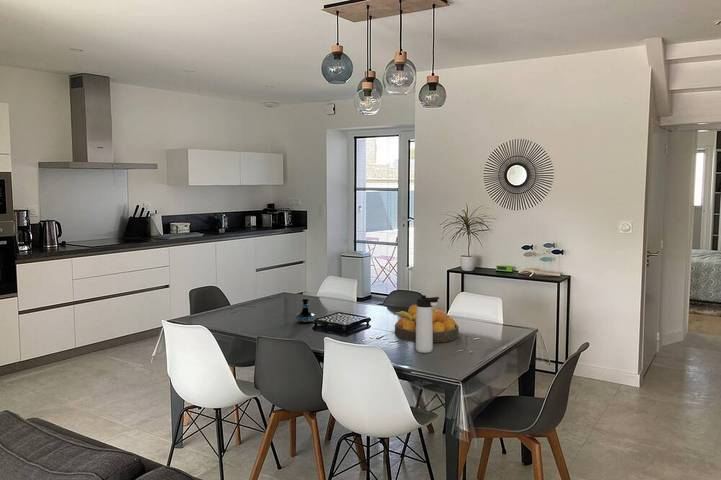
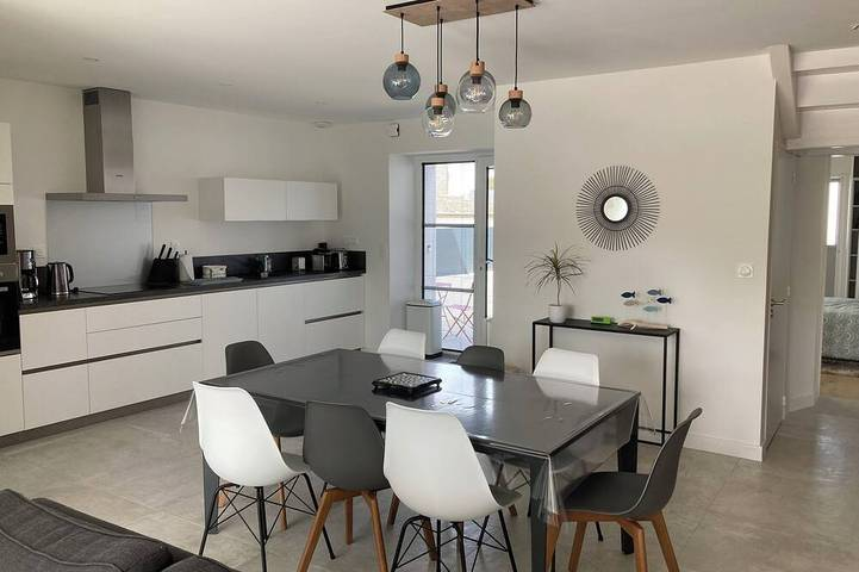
- tequila bottle (305, 310)
- thermos bottle (427, 323)
- fruit bowl (432, 321)
